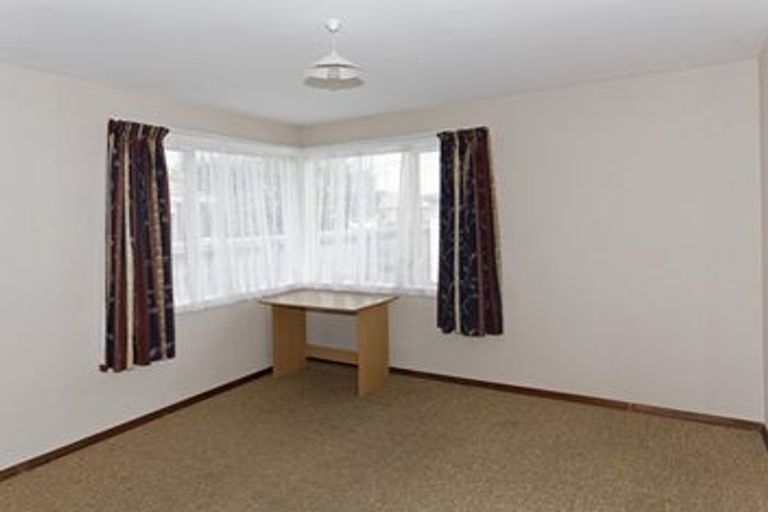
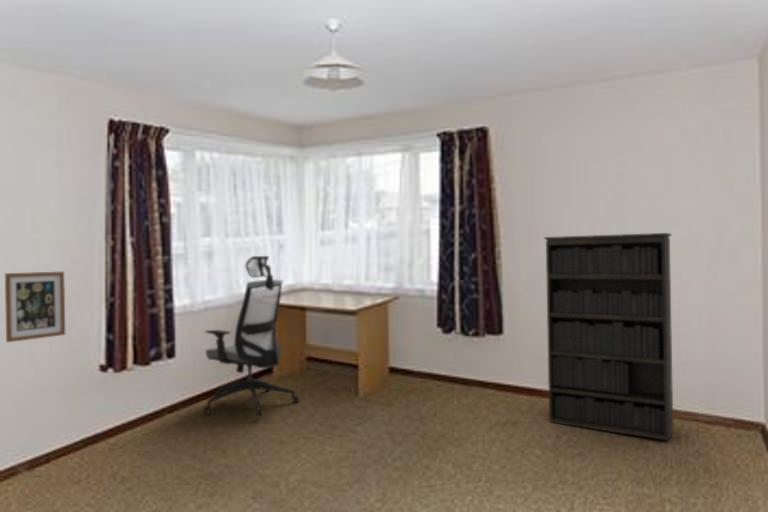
+ office chair (246, 329)
+ wall art (36, 305)
+ bookshelf (607, 330)
